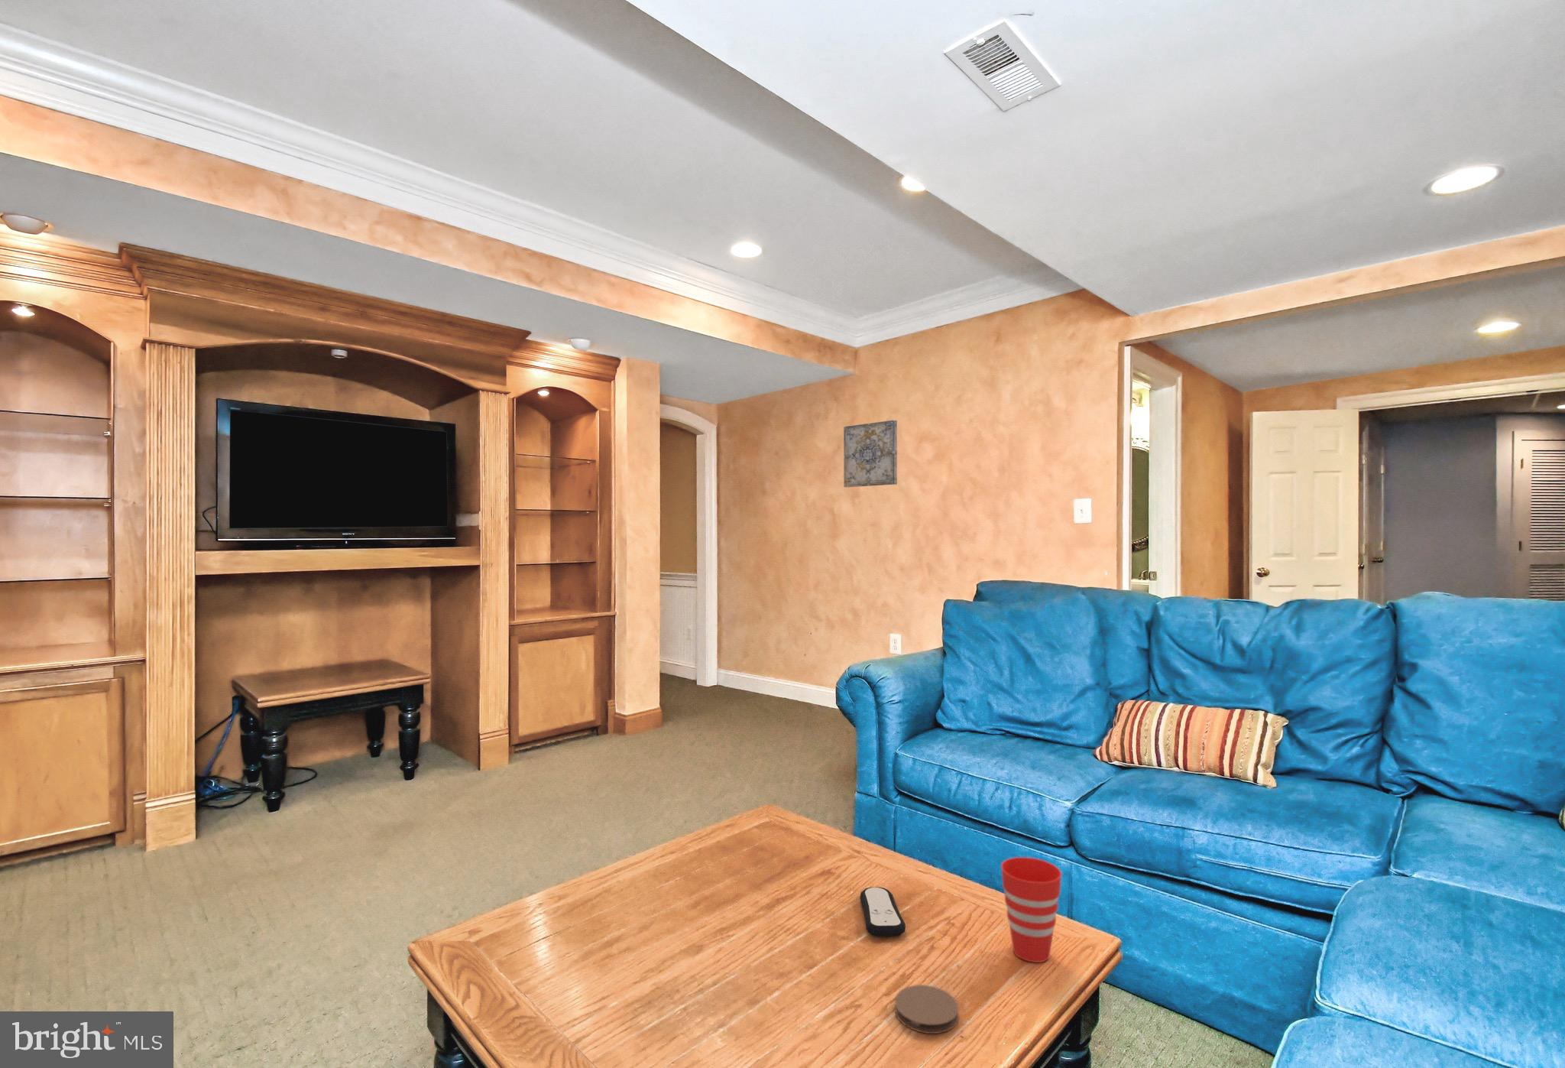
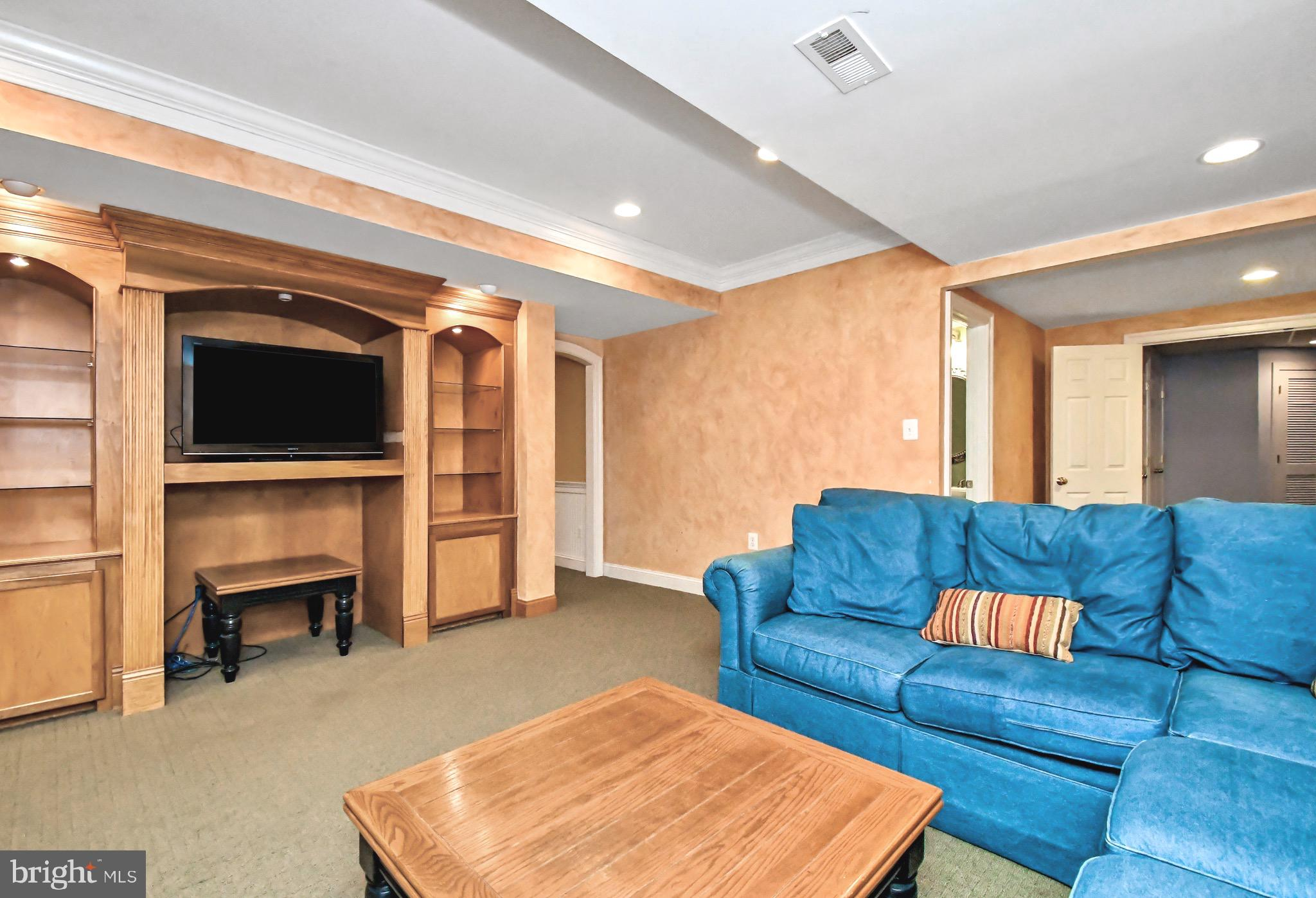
- wall art (869, 454)
- remote control (880, 910)
- cup (1031, 911)
- coaster (926, 1007)
